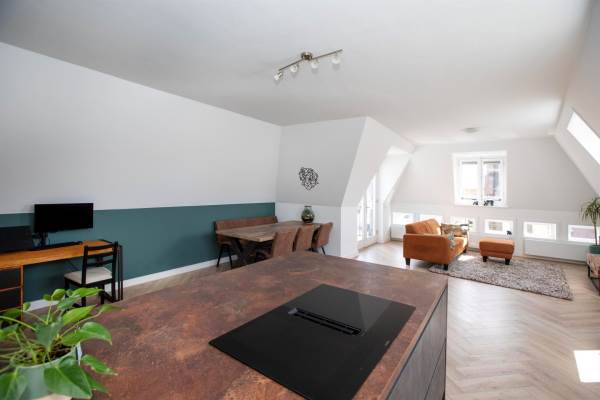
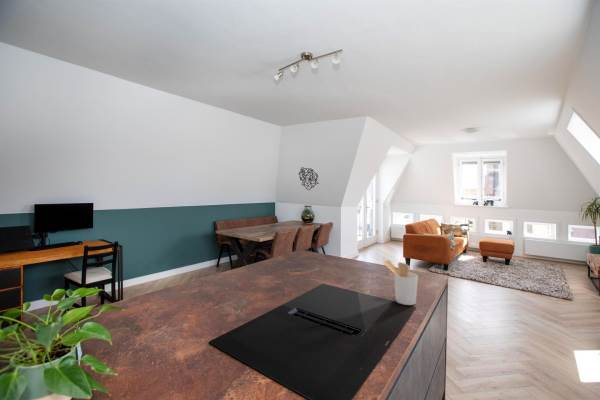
+ utensil holder (399, 280)
